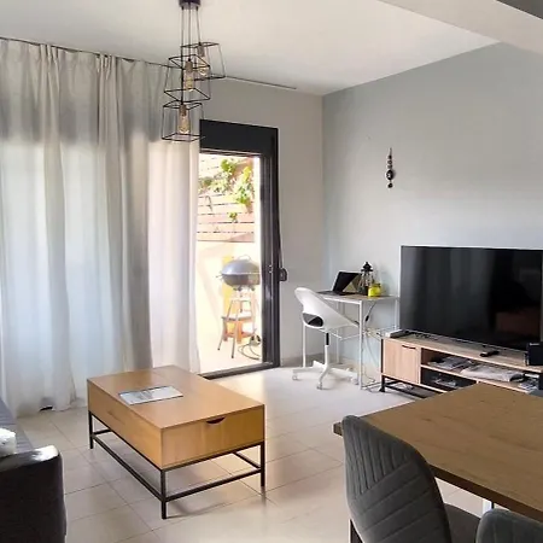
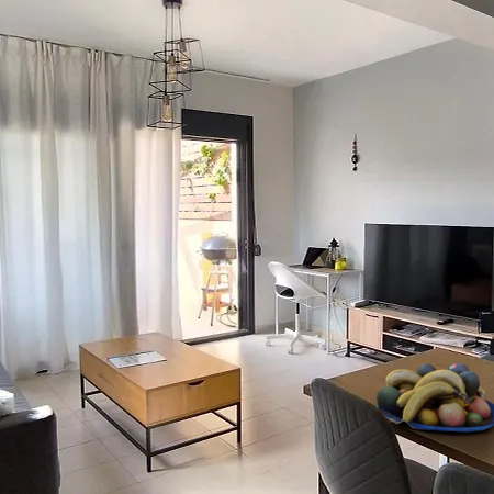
+ fruit bowl (438, 389)
